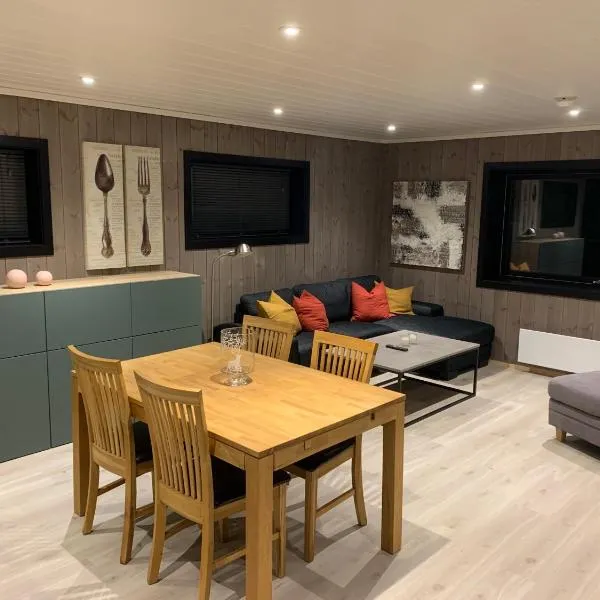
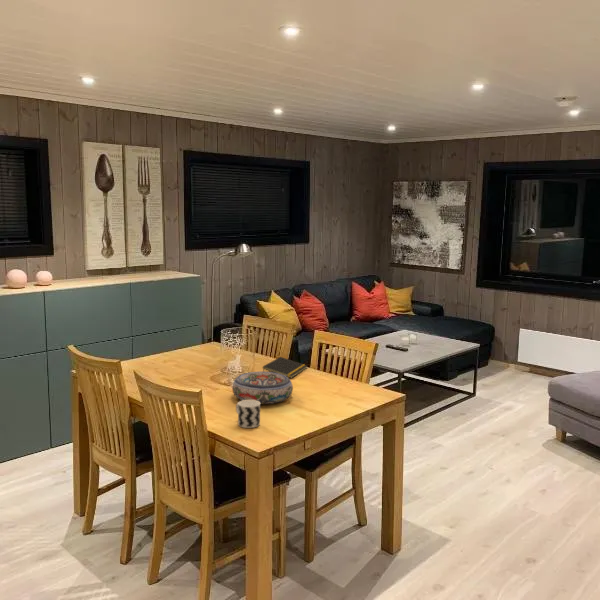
+ cup (246, 412)
+ bowl (262, 387)
+ notepad (285, 367)
